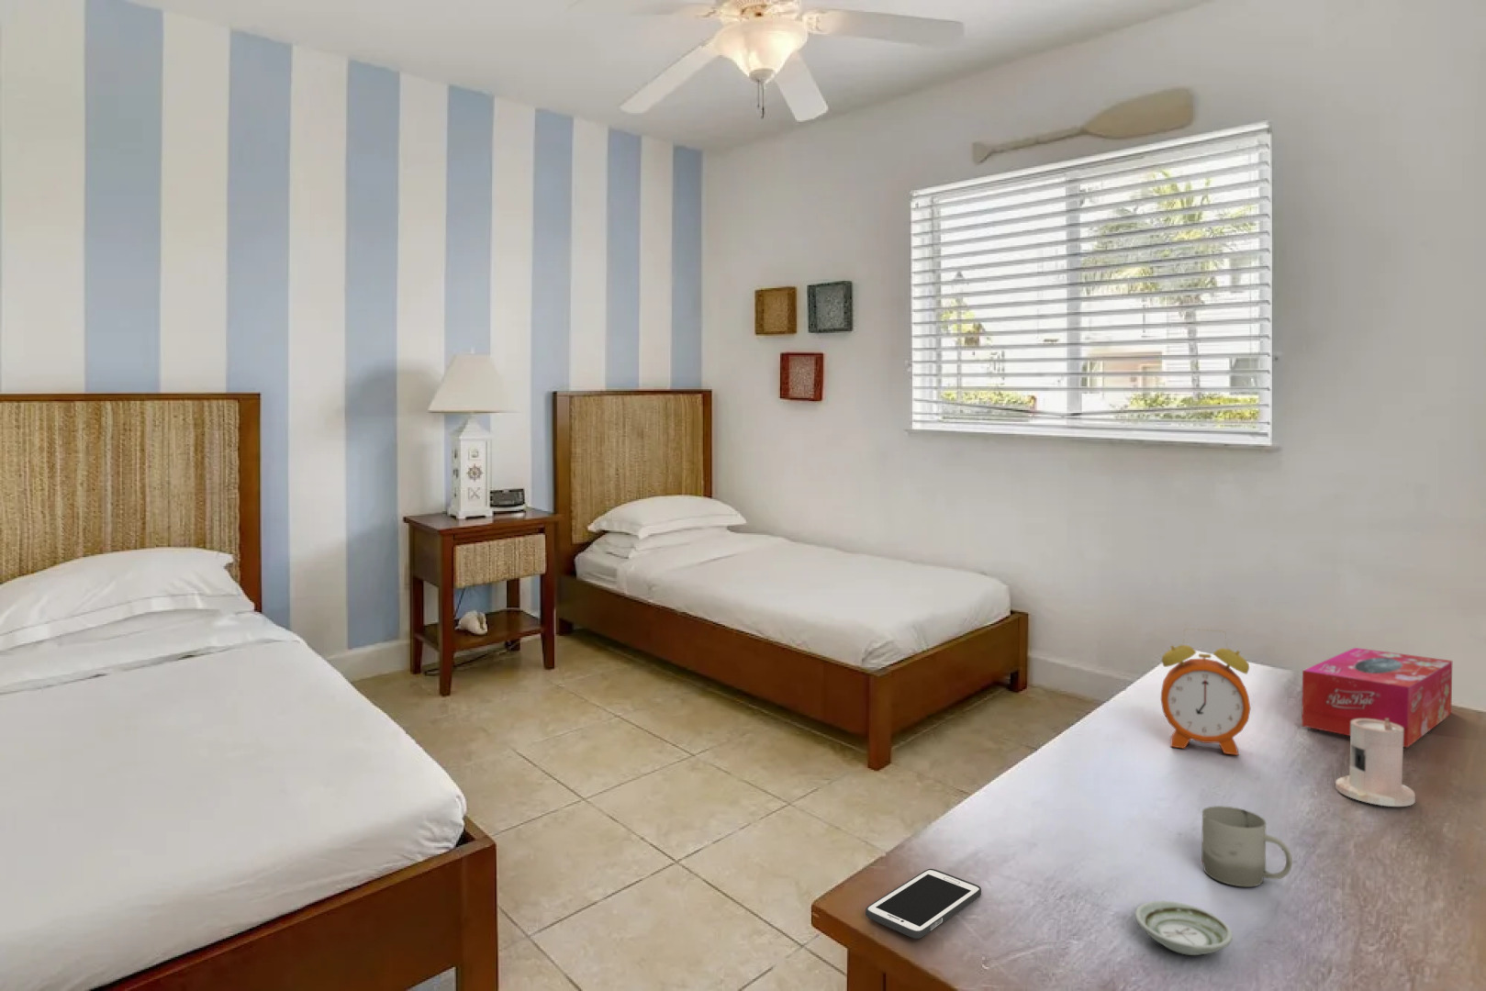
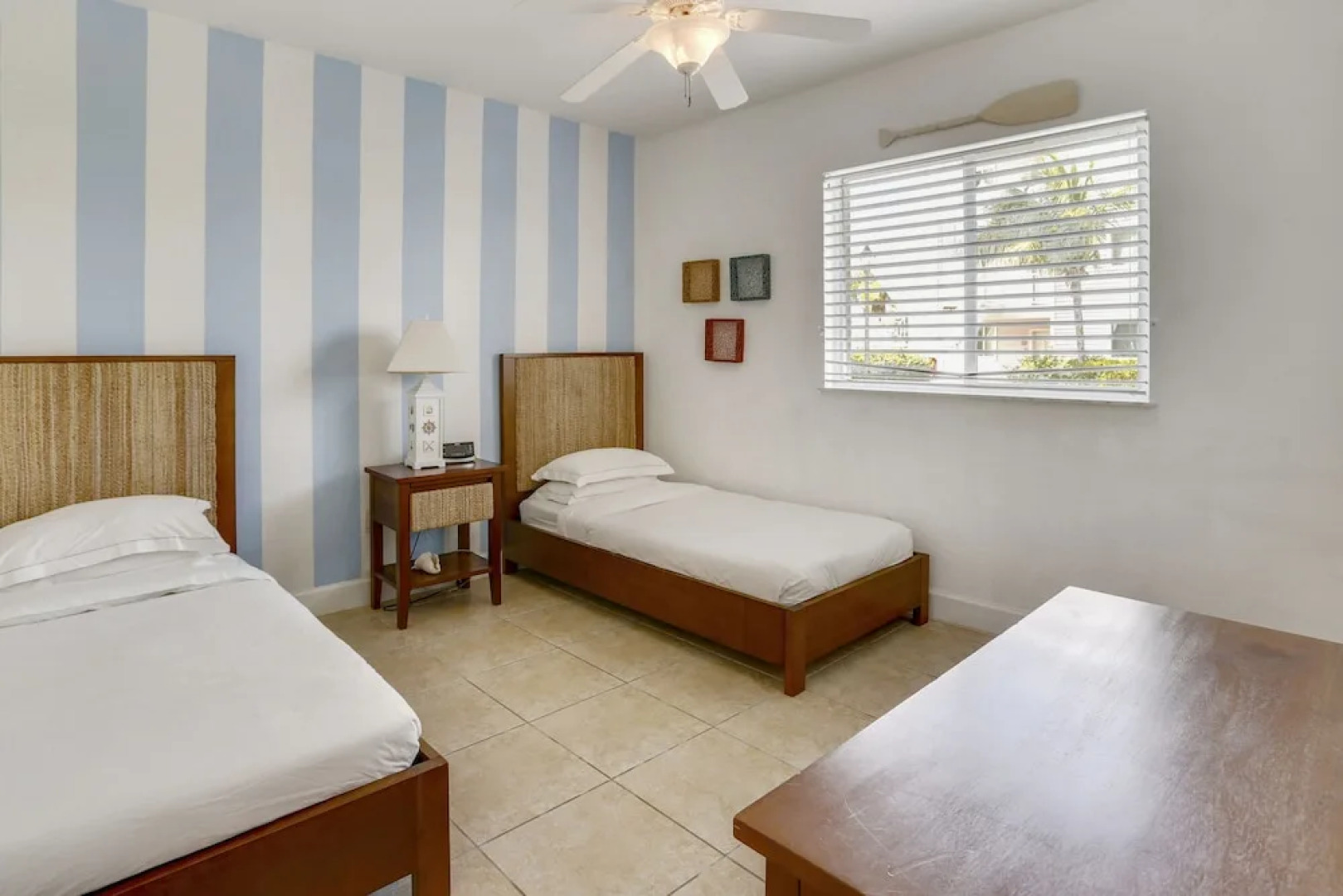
- cup (1246, 848)
- cell phone (924, 901)
- saucer (1182, 932)
- candle (1375, 754)
- alarm clock (1204, 688)
- tissue box (1379, 692)
